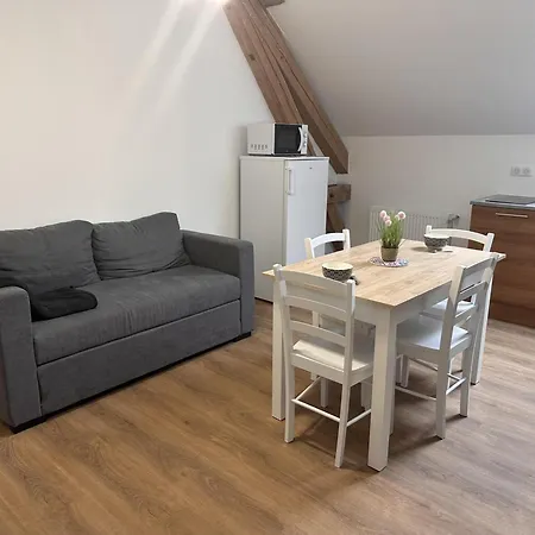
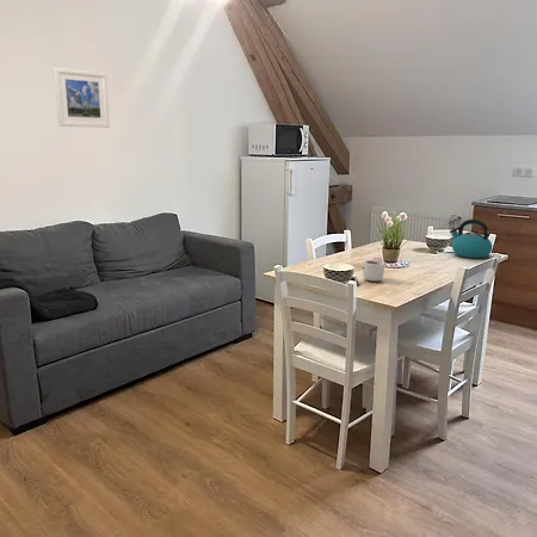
+ kettle (469, 236)
+ mug (372, 270)
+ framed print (82, 99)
